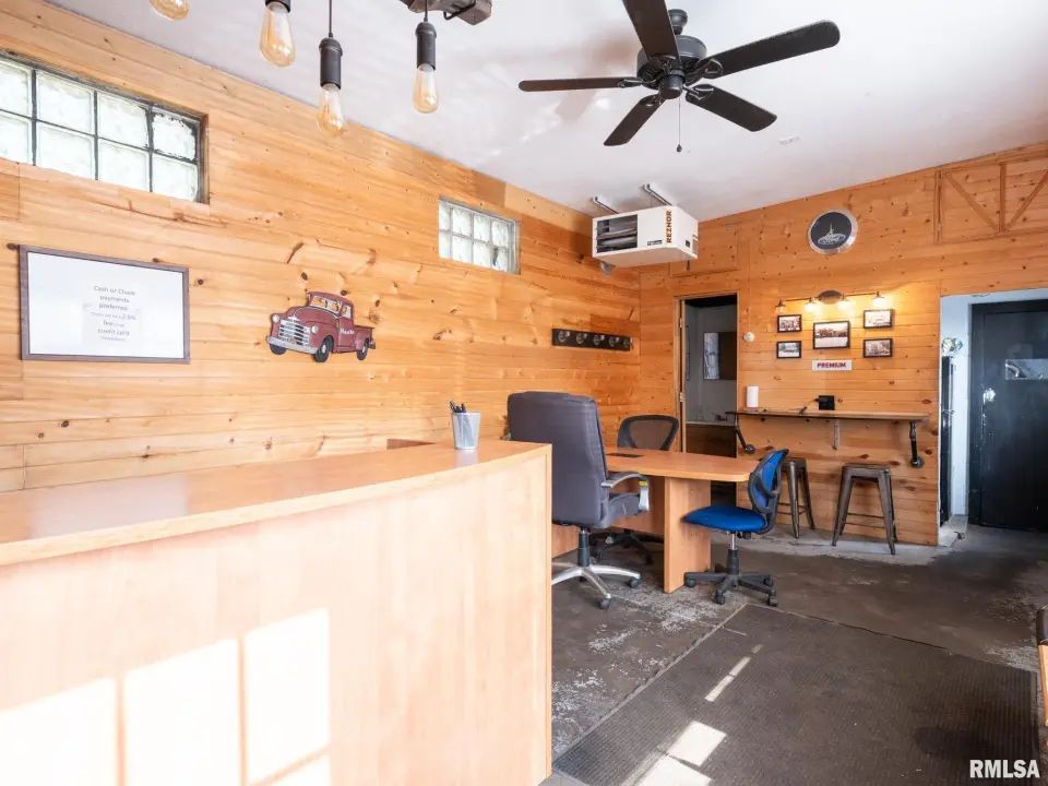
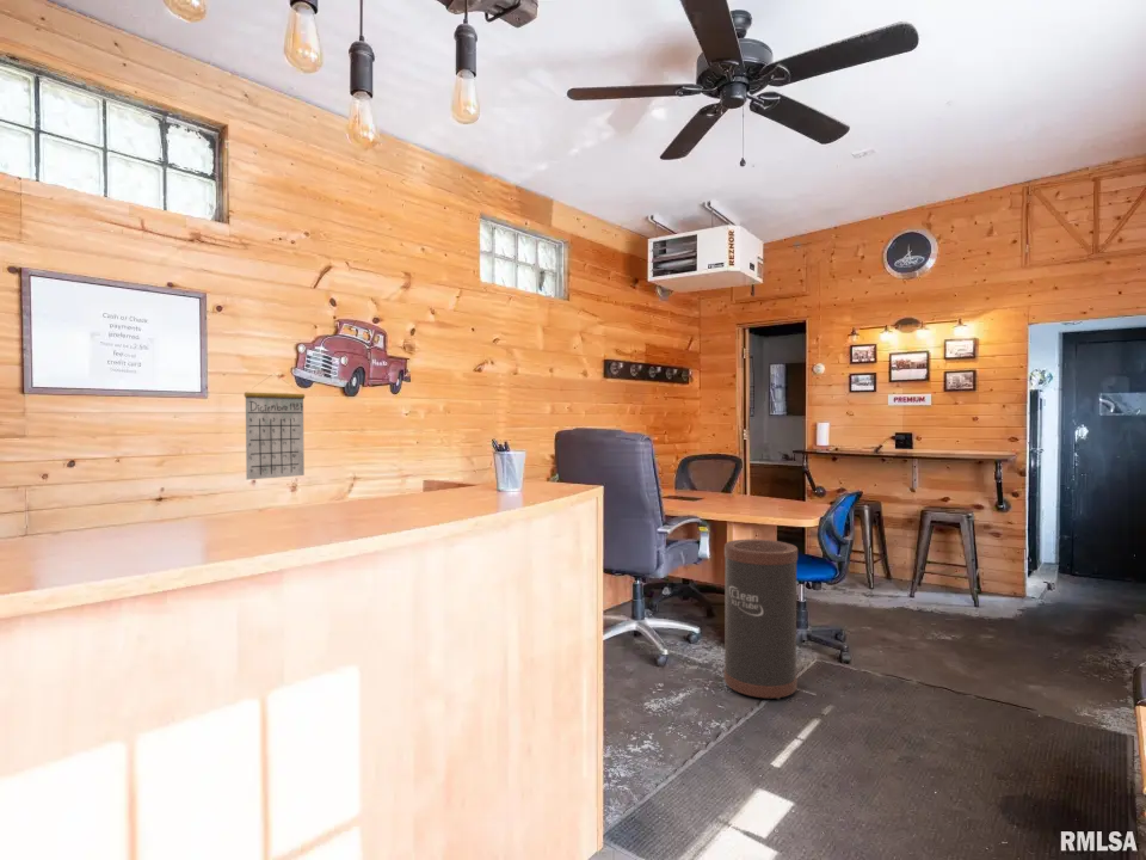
+ trash can (759, 615)
+ calendar (276, 425)
